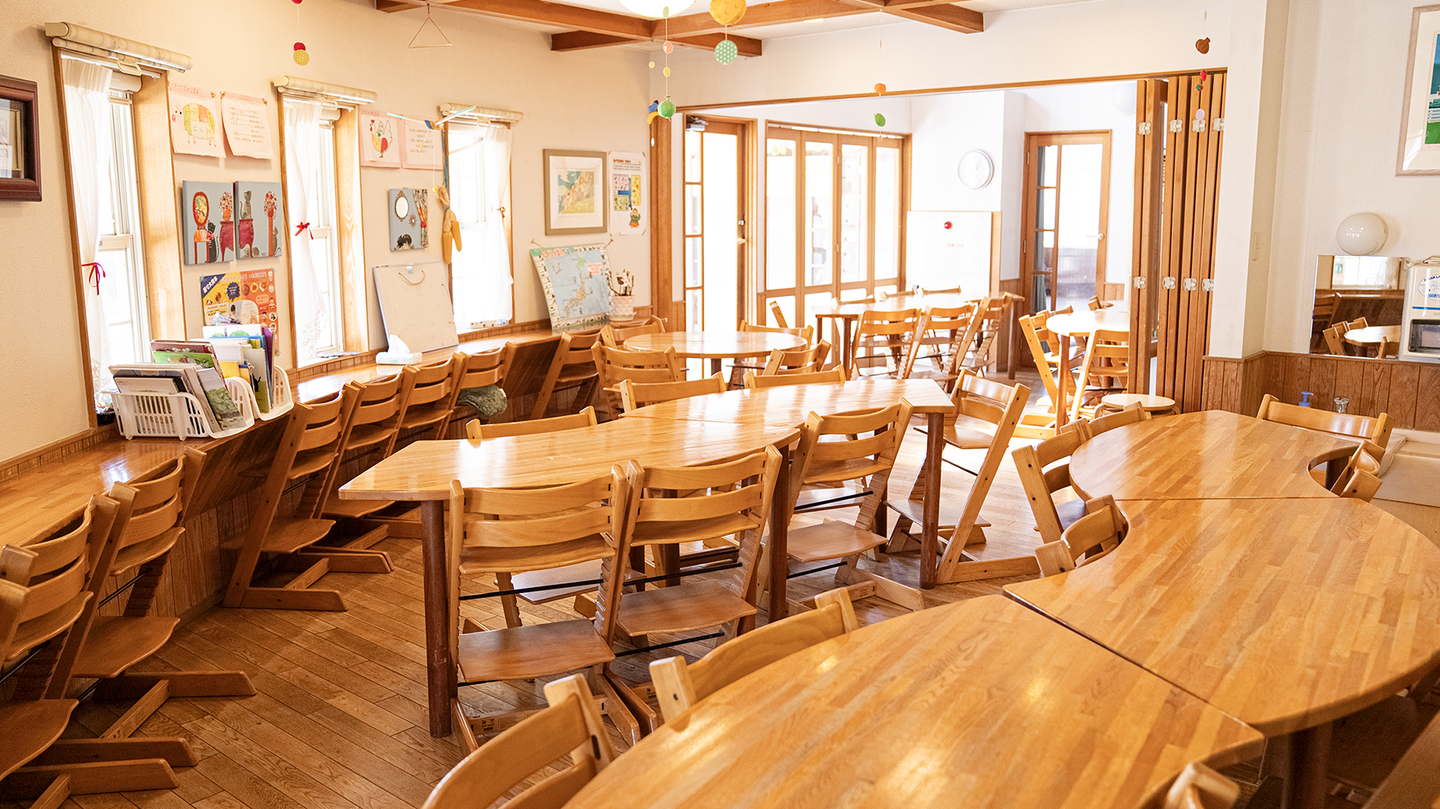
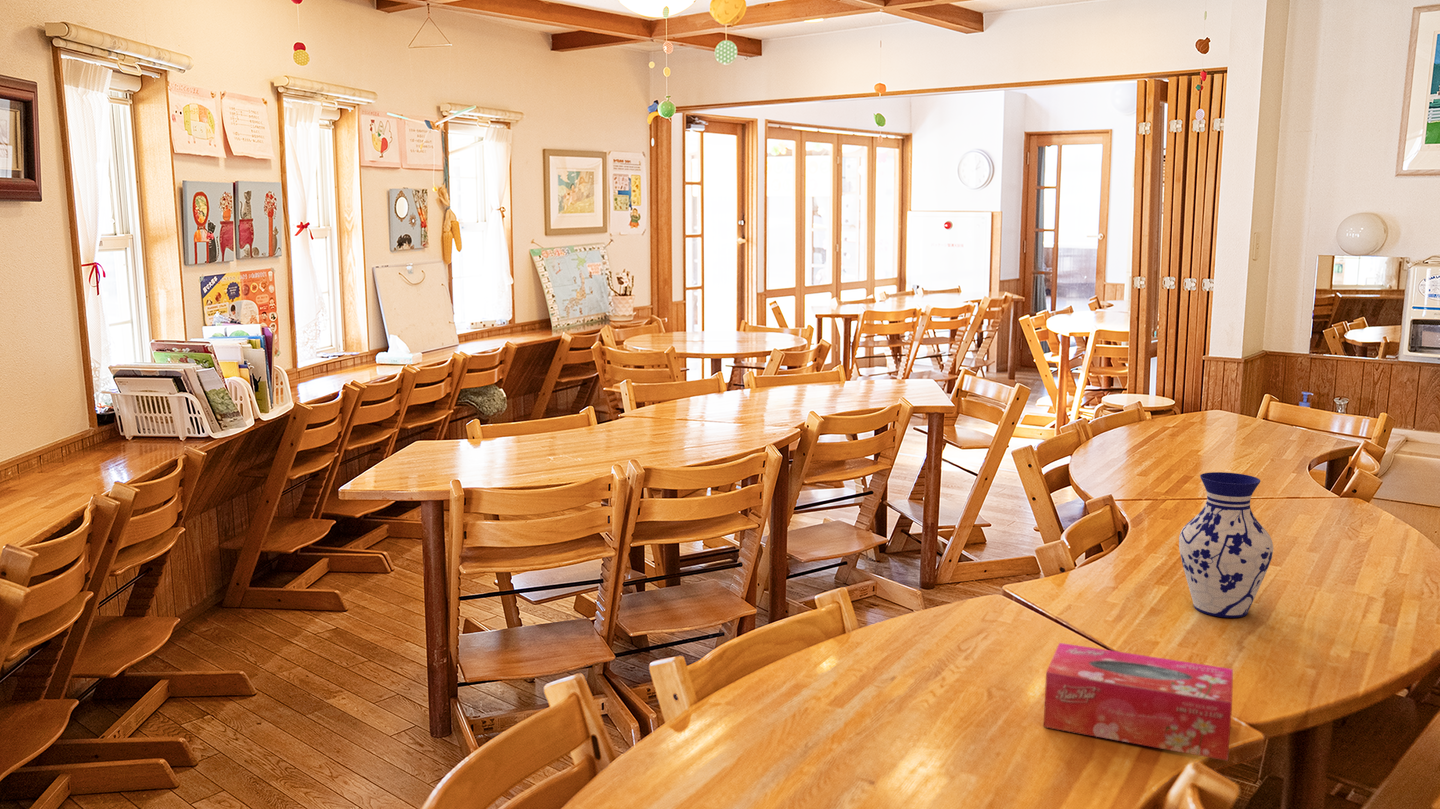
+ vase (1225, 544)
+ tissue box (1138, 697)
